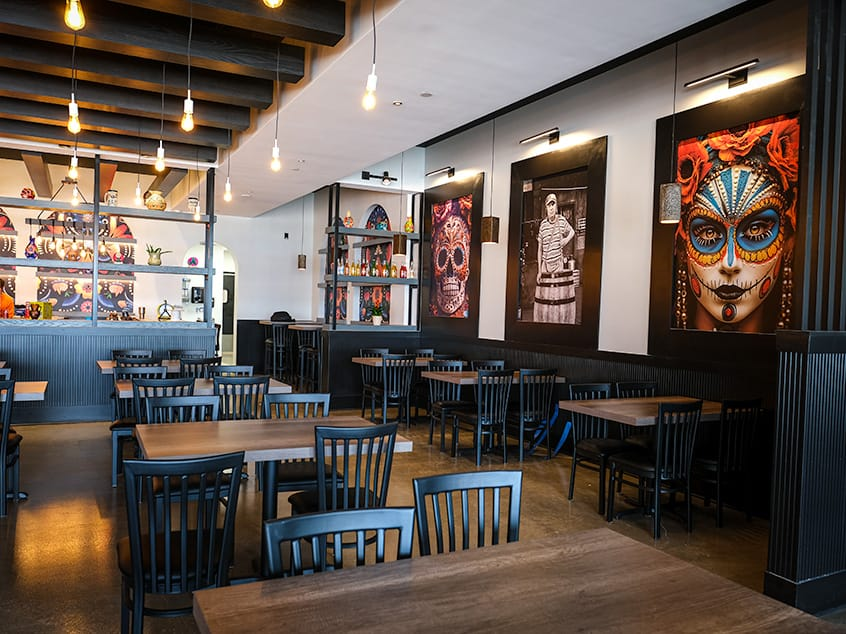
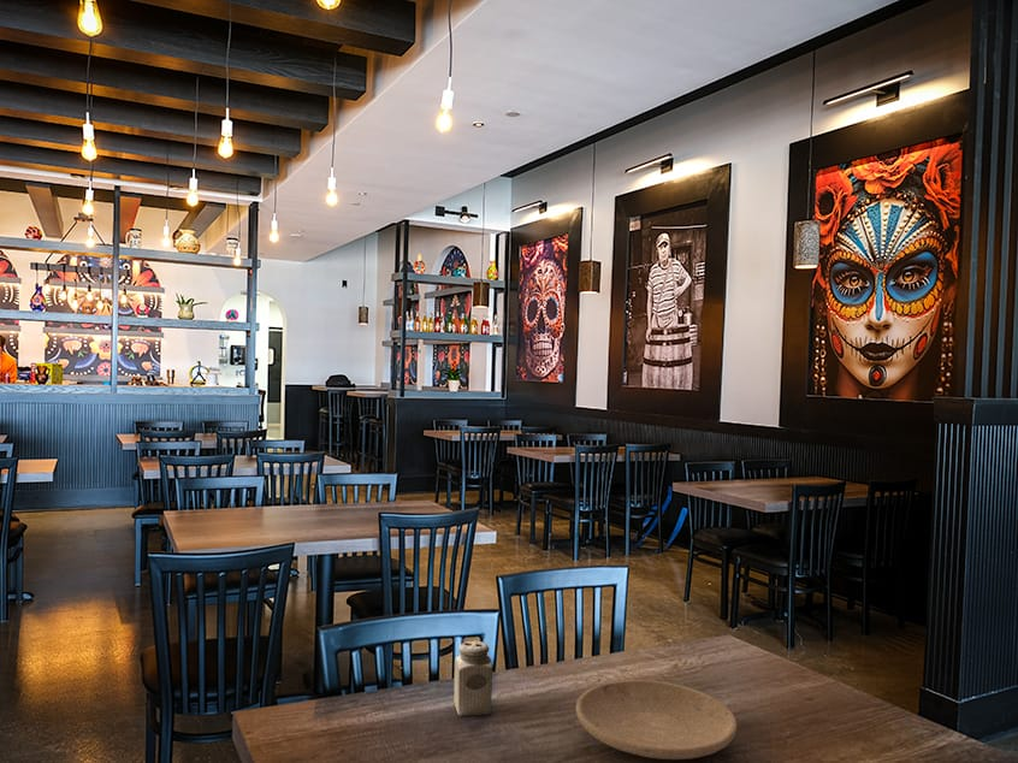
+ salt shaker (473, 675)
+ plate (653, 723)
